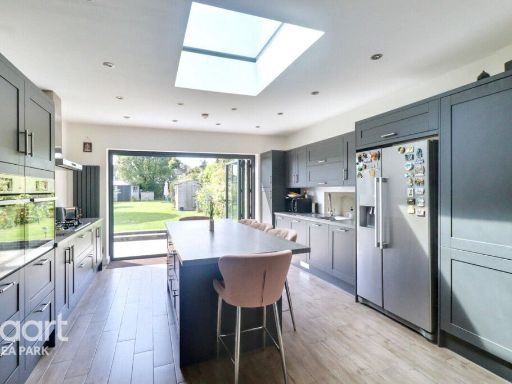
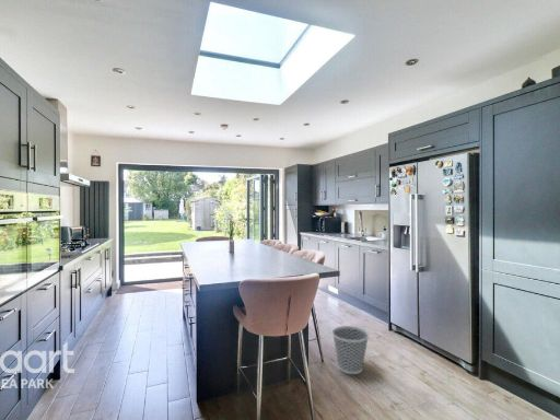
+ wastebasket (350, 350)
